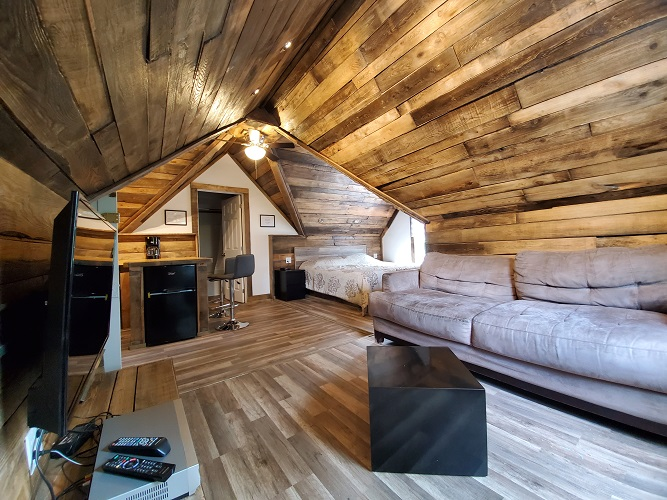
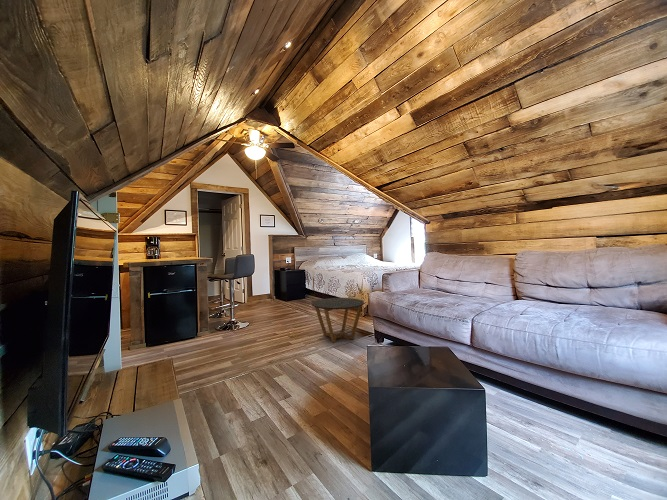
+ side table (343, 320)
